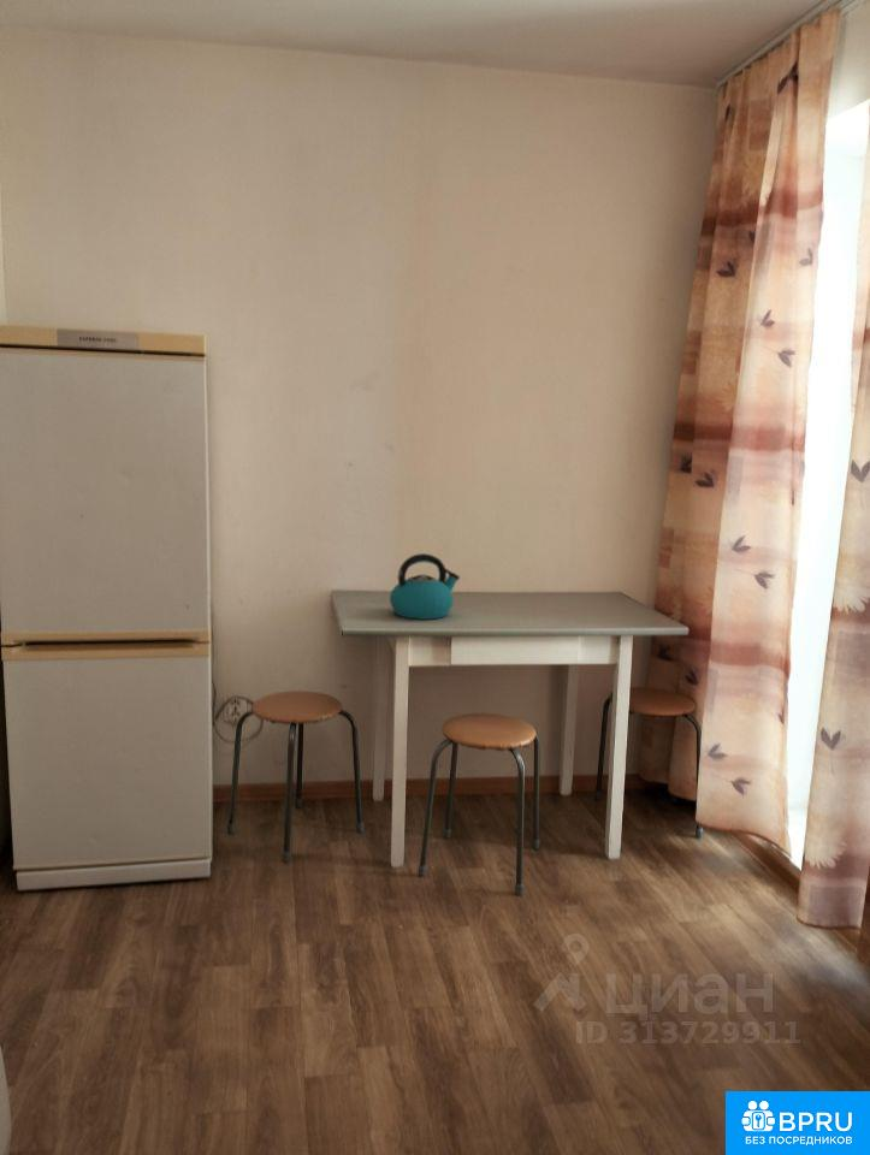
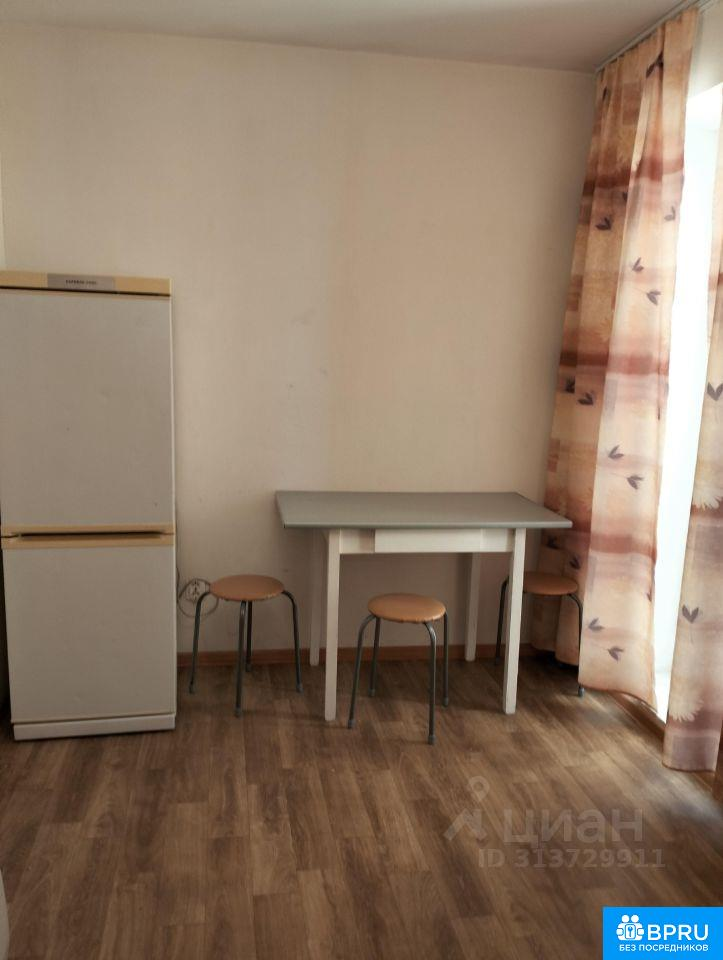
- kettle (426, 584)
